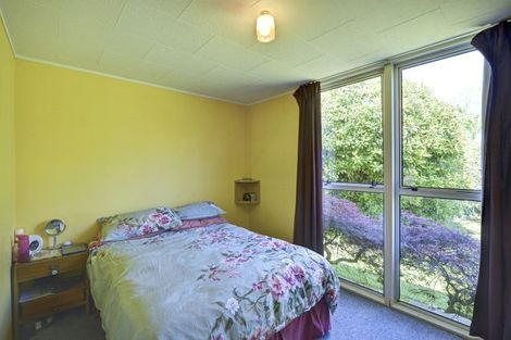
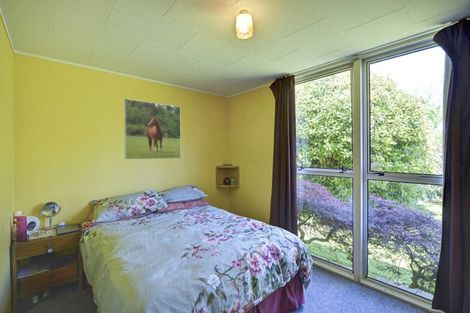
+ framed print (154, 131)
